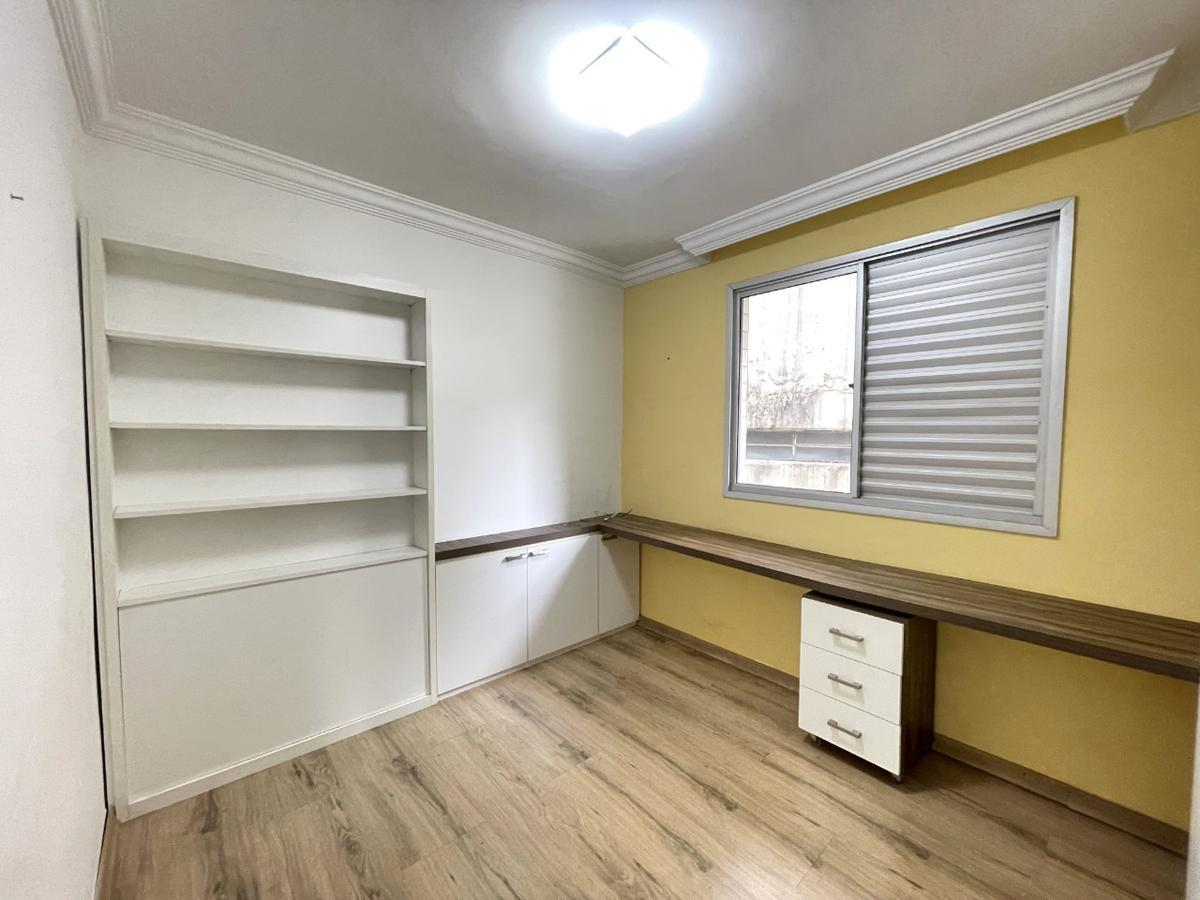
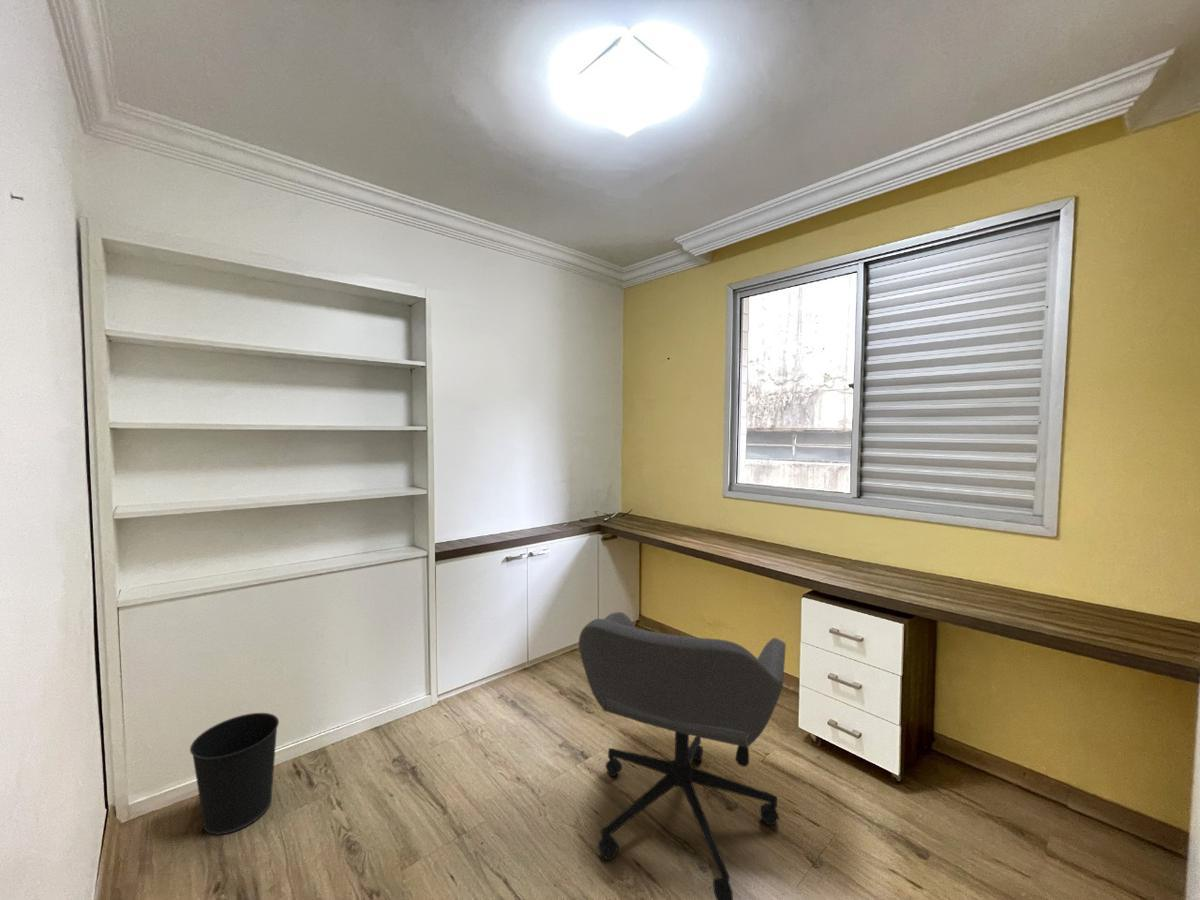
+ office chair (681, 708)
+ wastebasket (237, 772)
